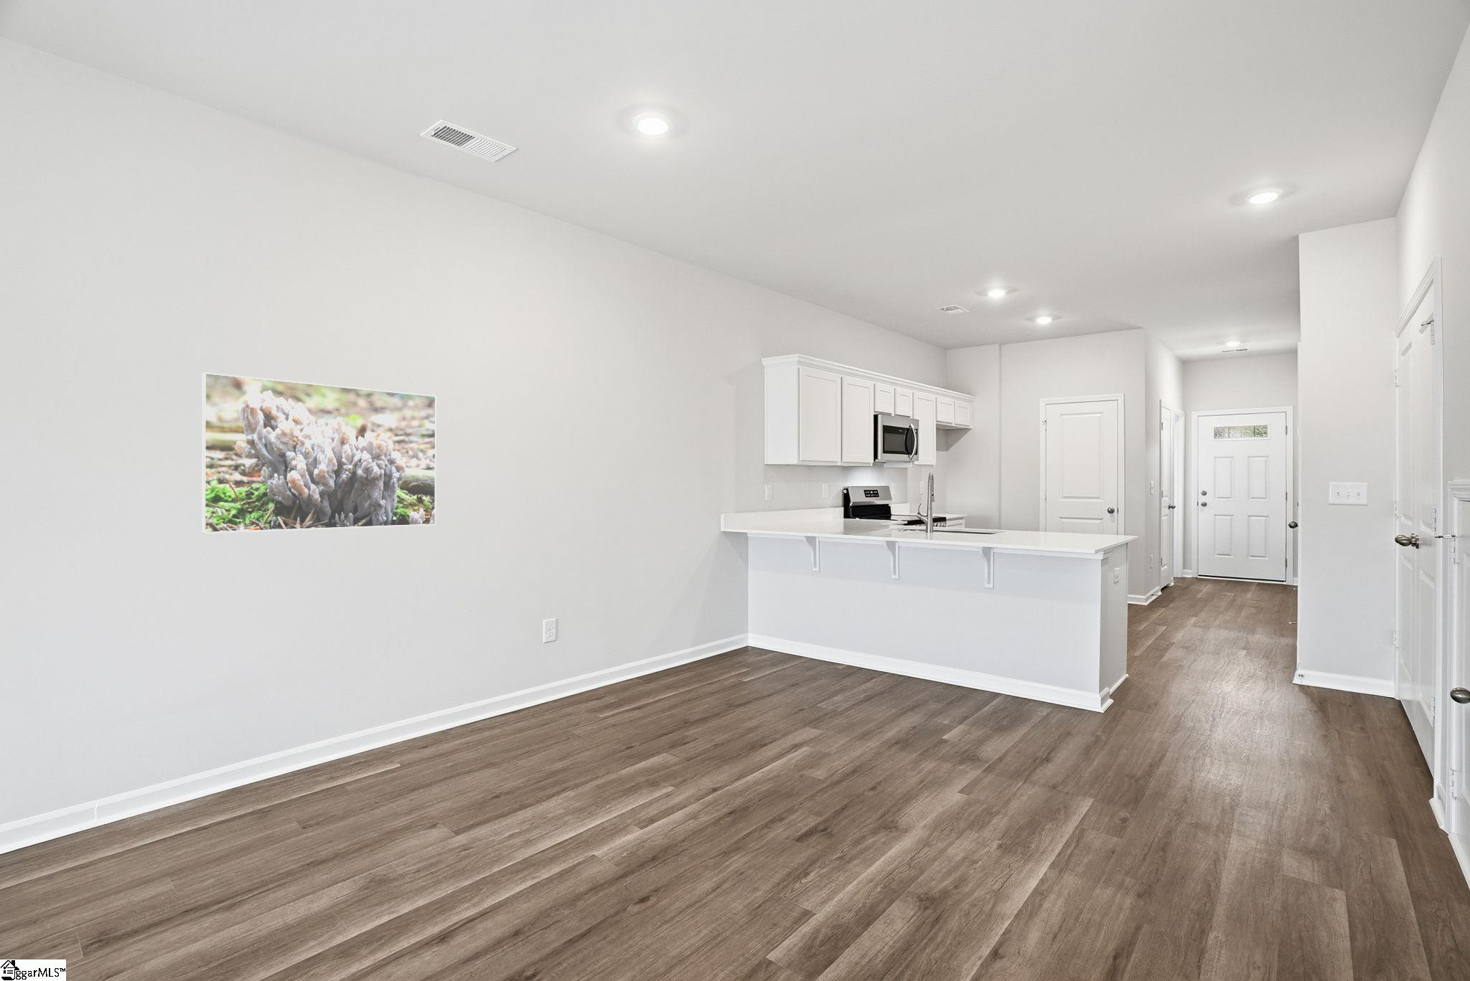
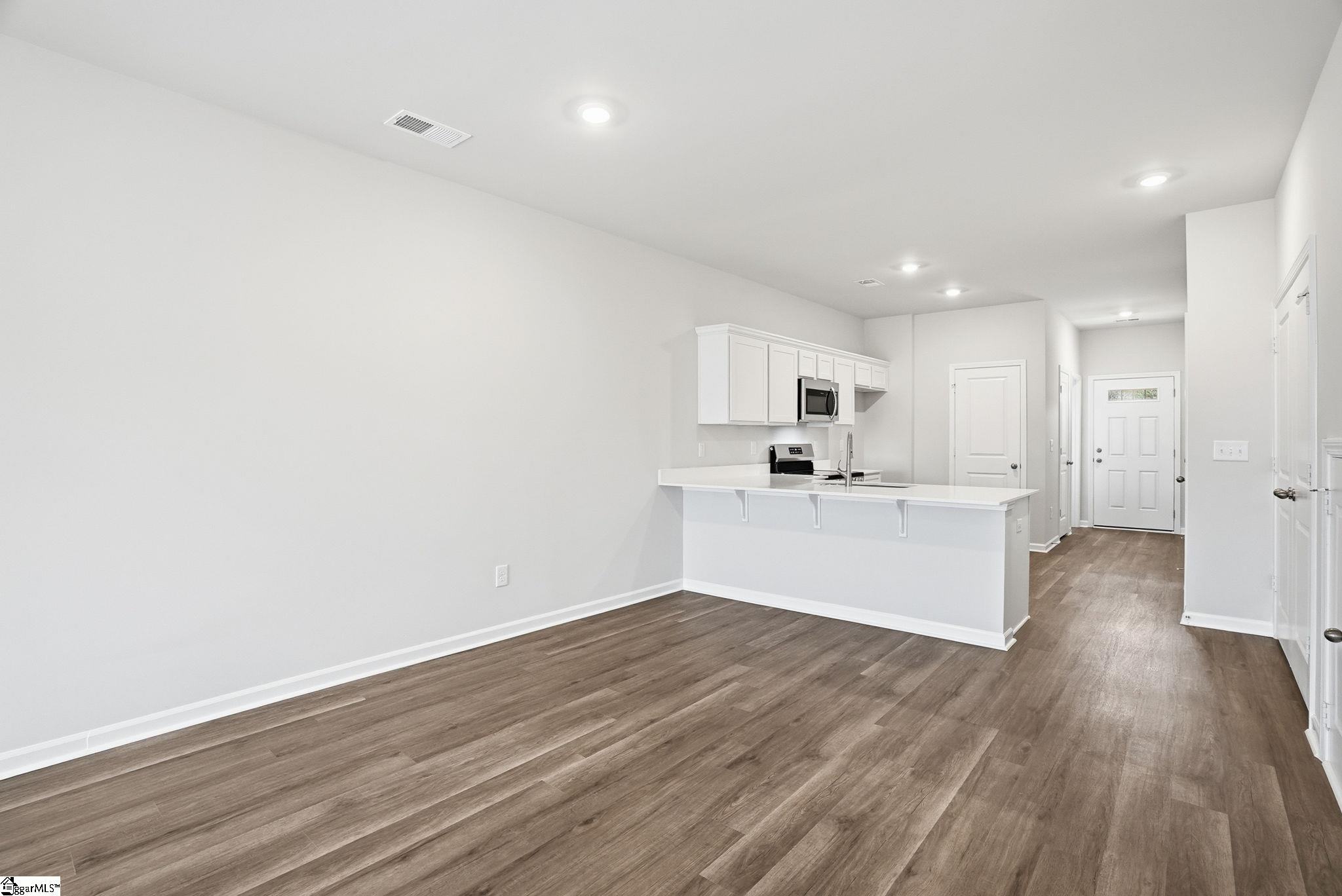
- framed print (331, 457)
